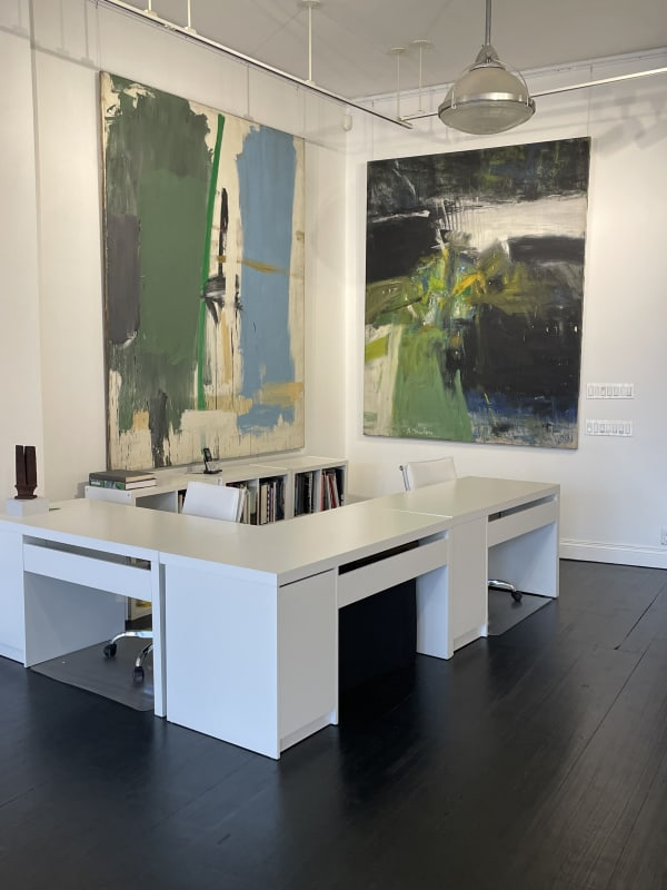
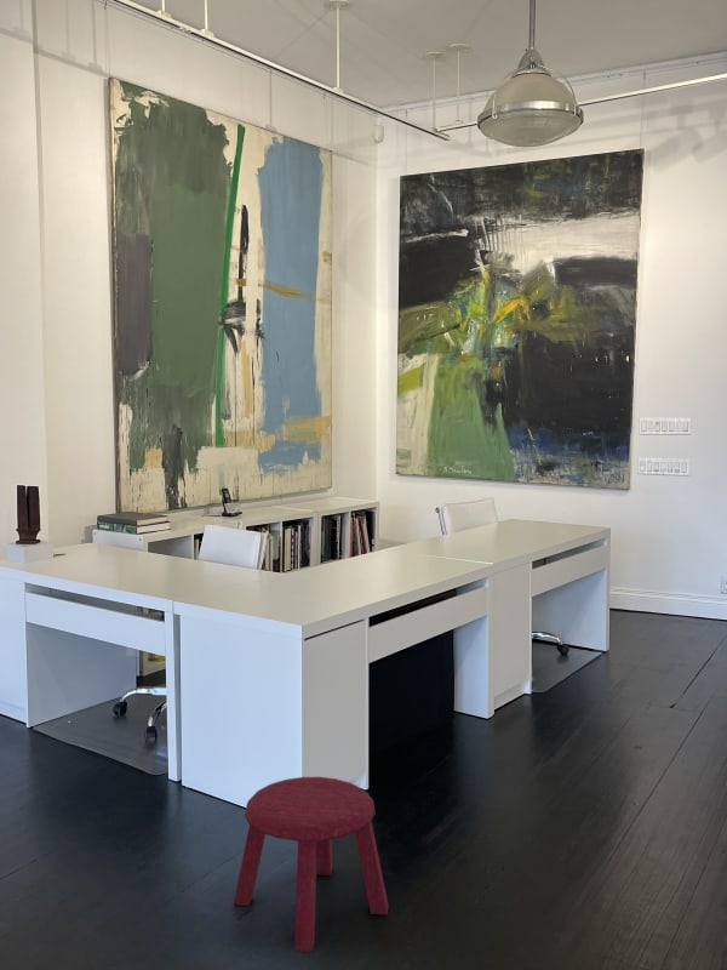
+ stool (310, 851)
